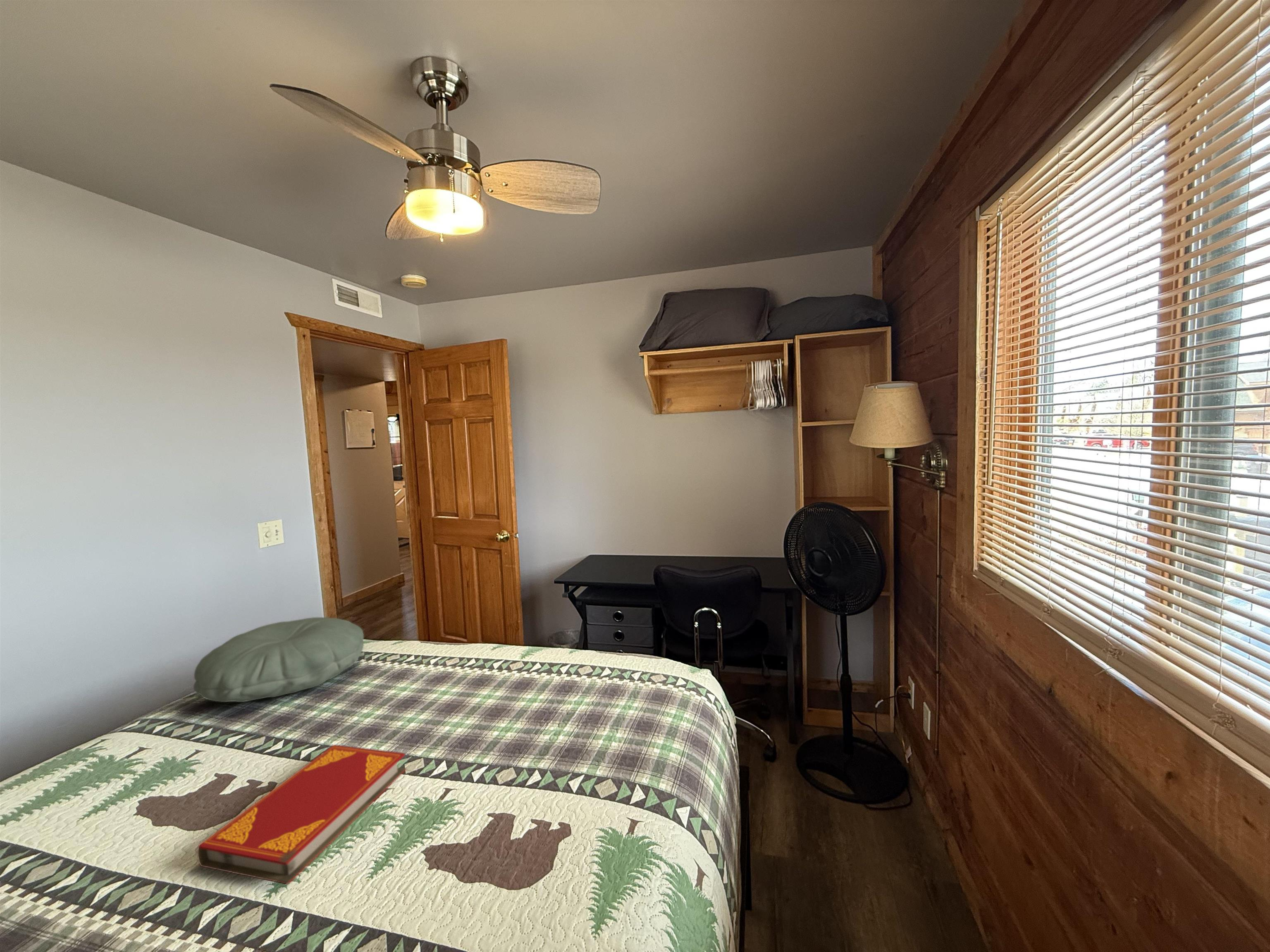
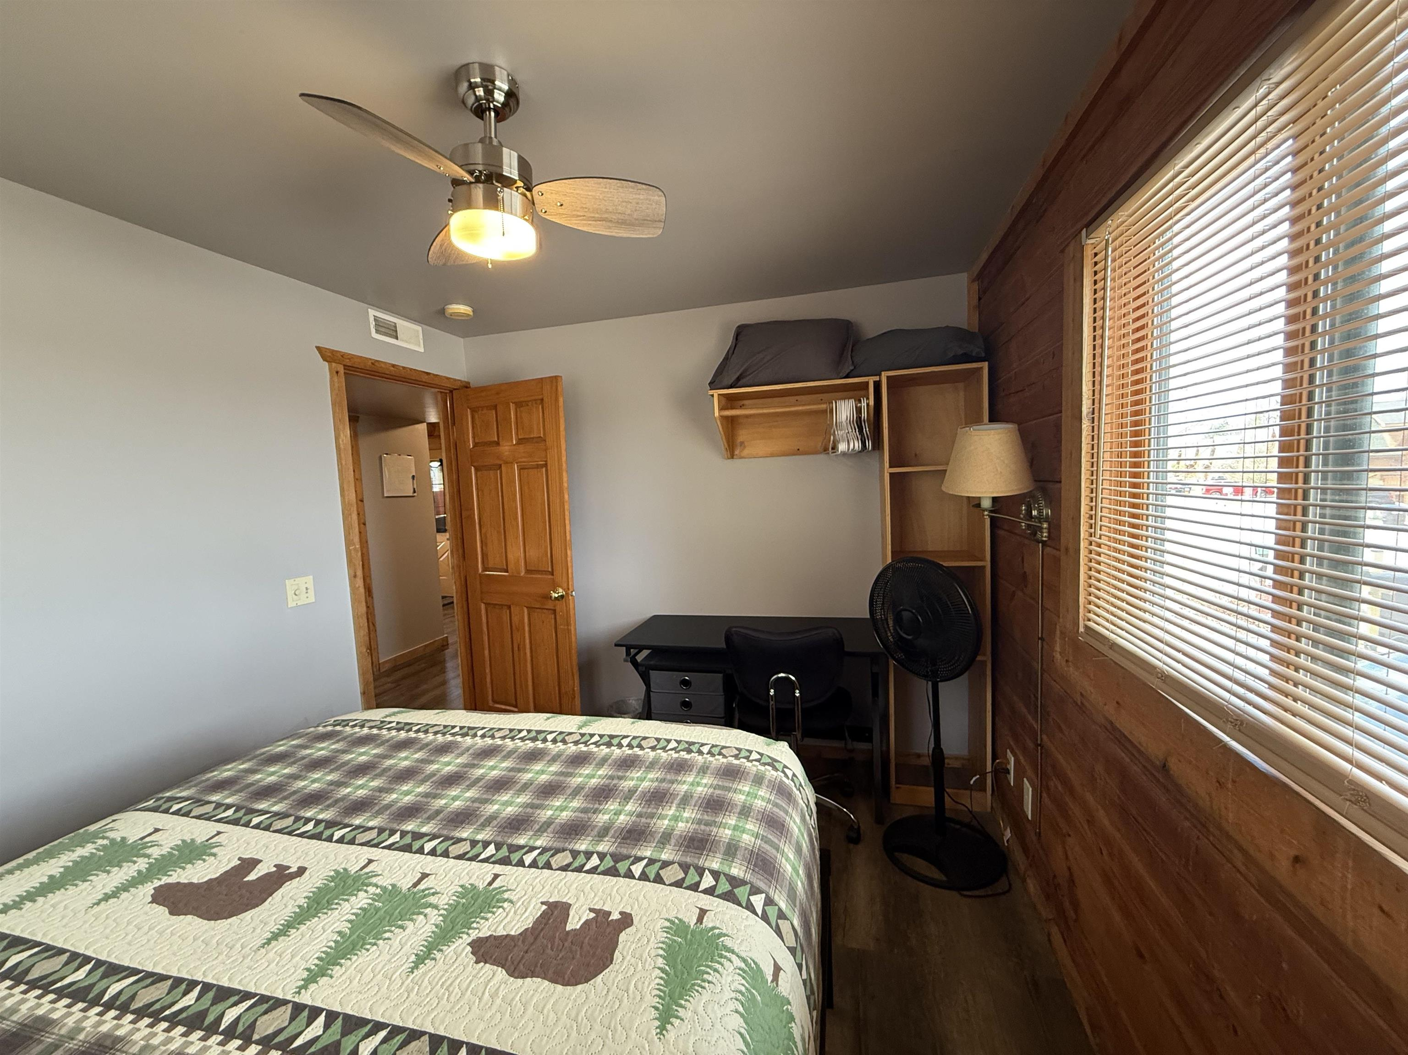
- hardback book (314, 803)
- pillow (285, 654)
